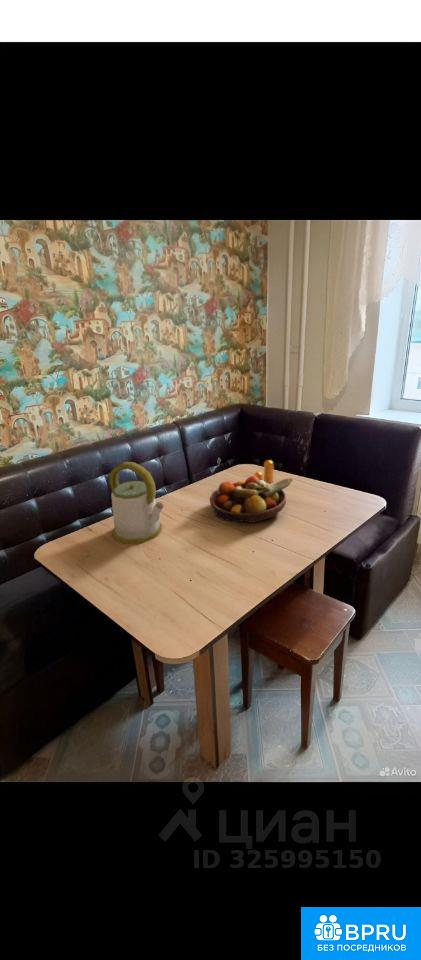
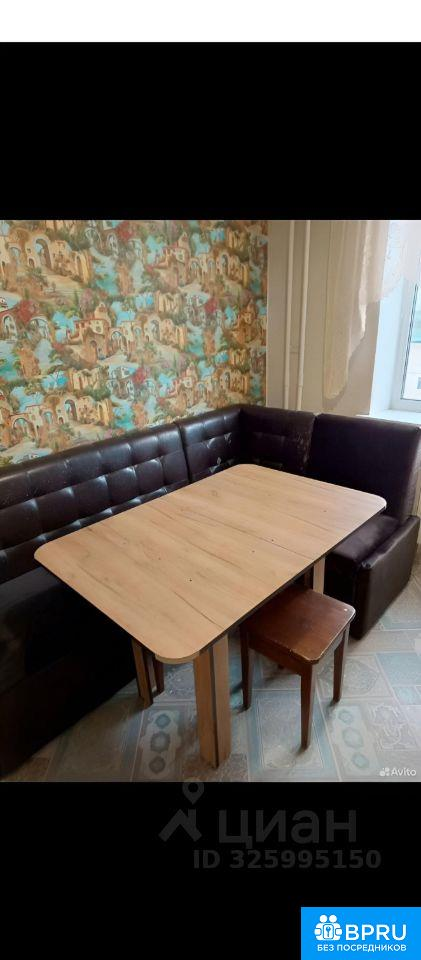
- kettle (137, 499)
- fruit bowl (248, 493)
- pepper shaker (264, 469)
